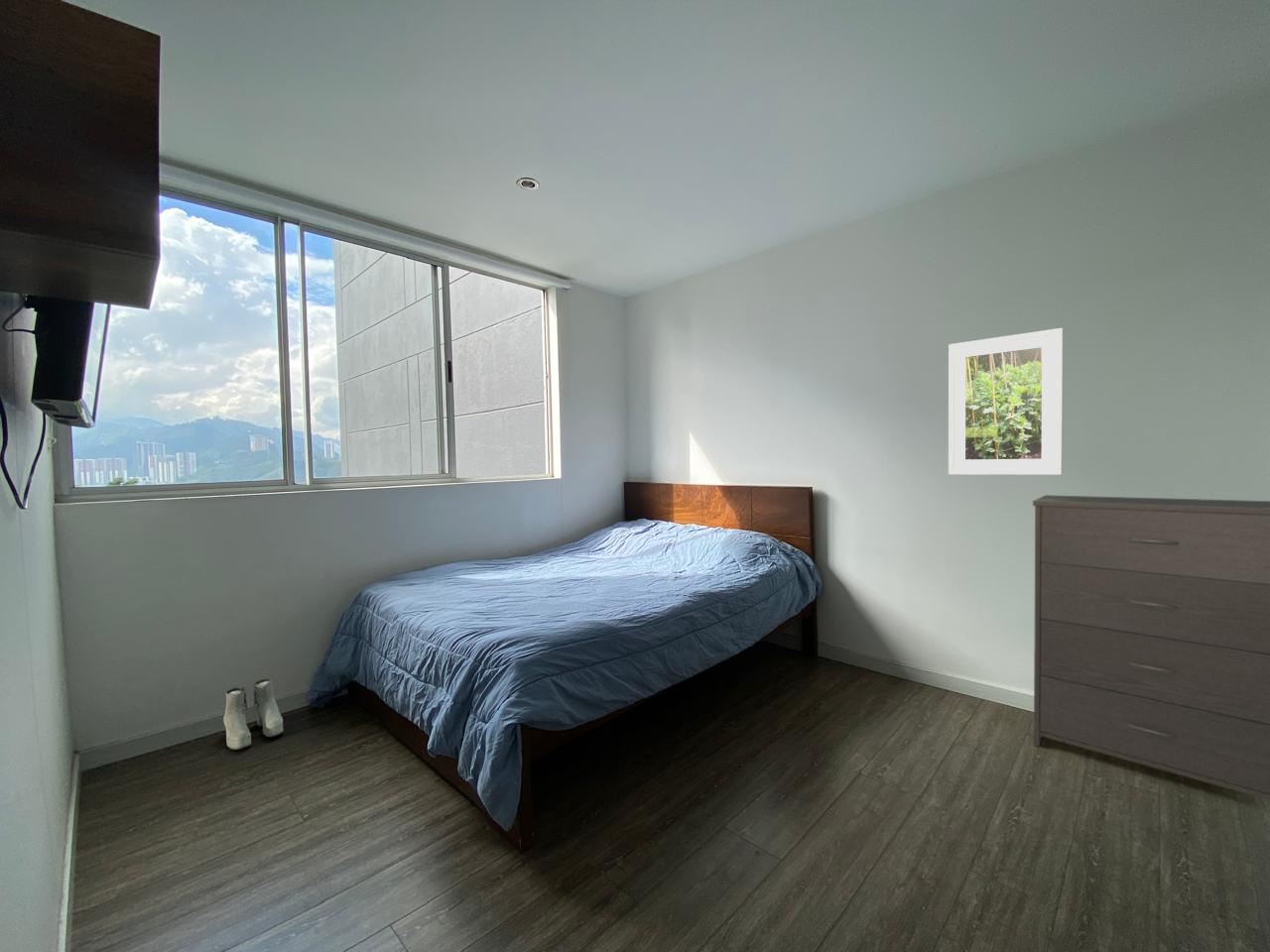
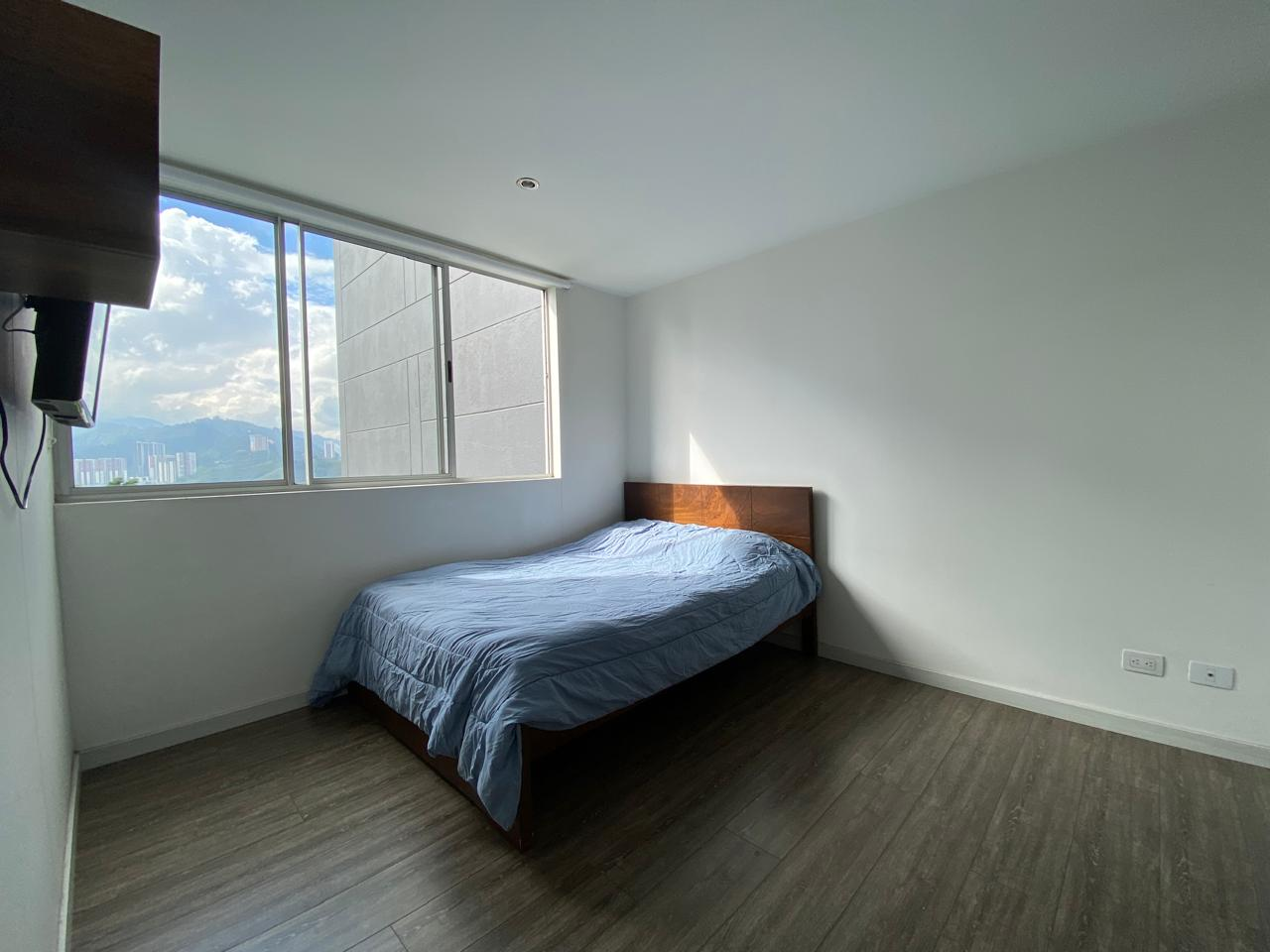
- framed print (1002, 406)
- dresser (1151, 631)
- boots (256, 710)
